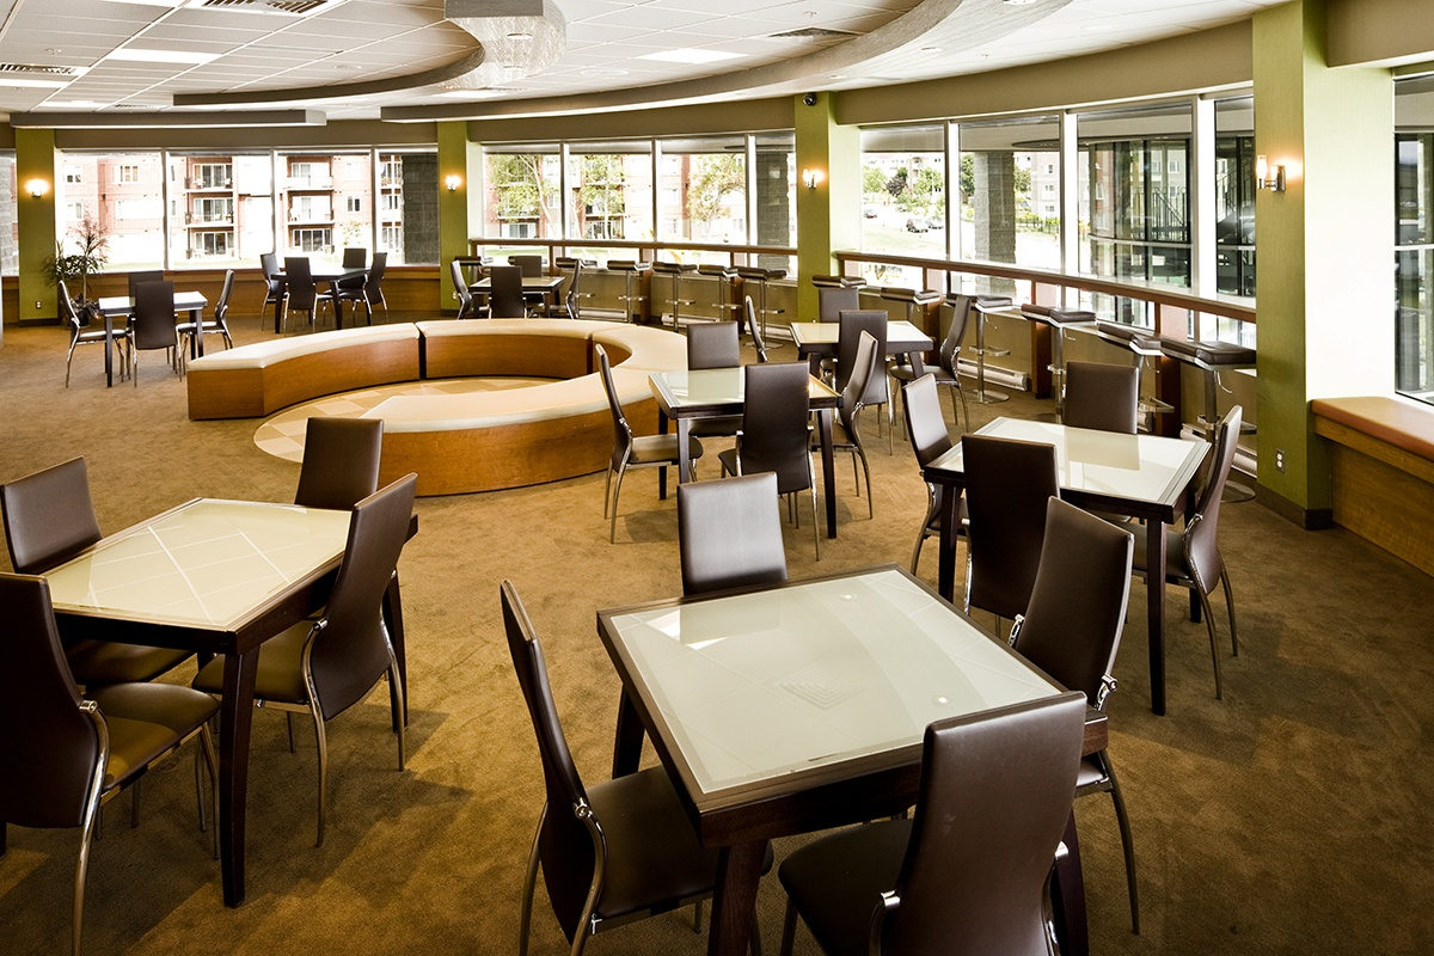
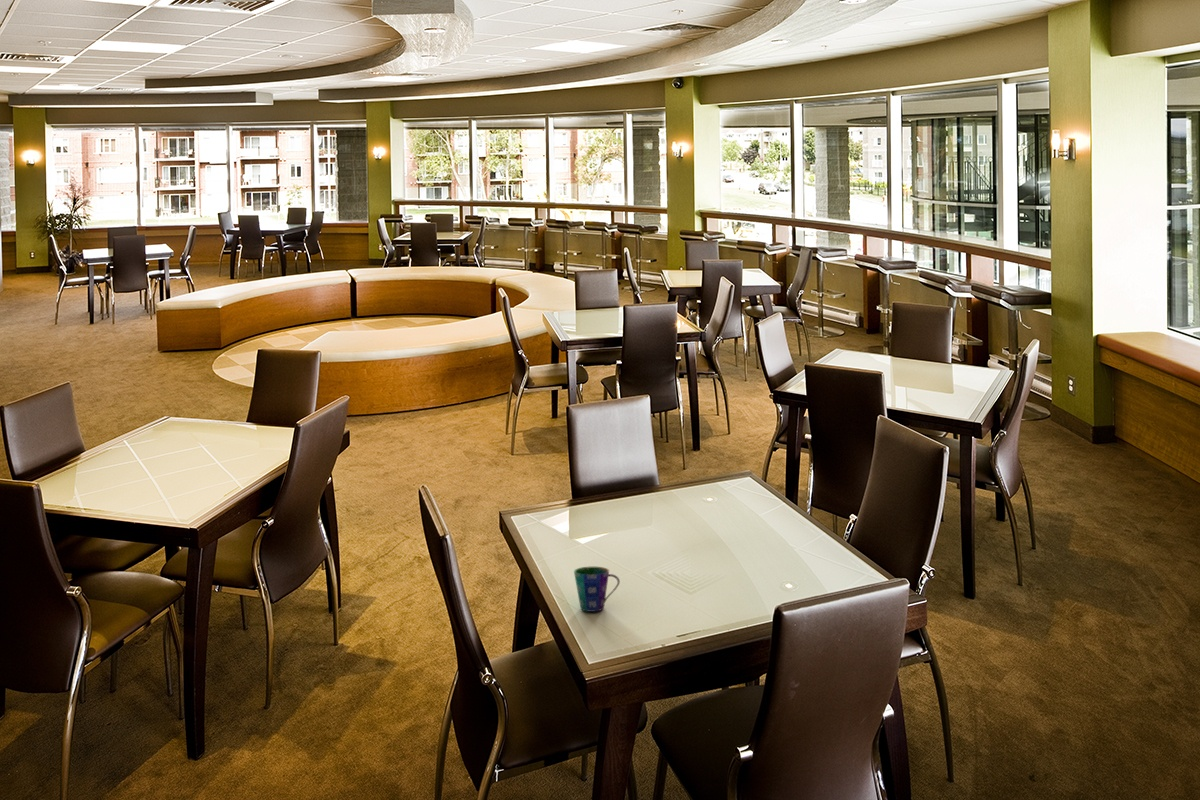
+ cup (597, 589)
